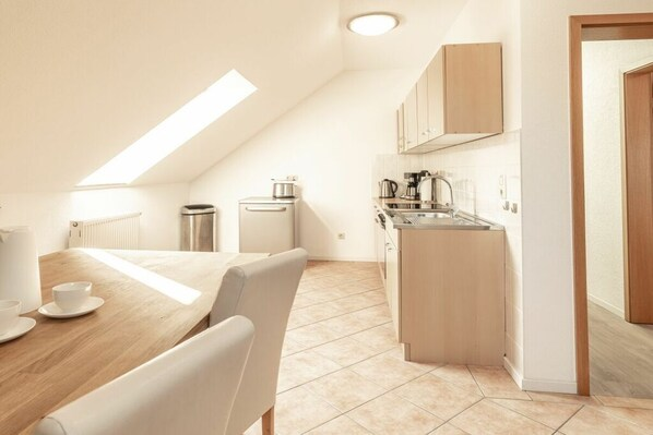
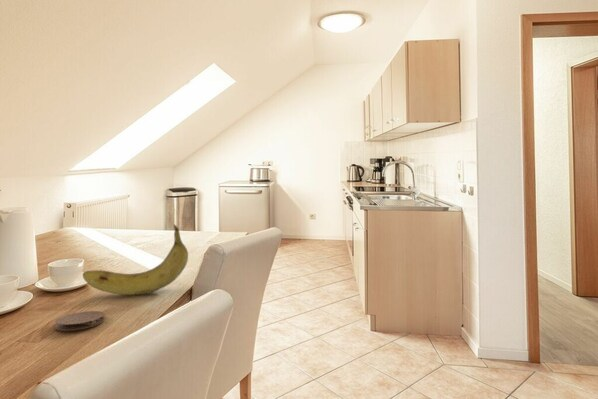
+ banana (137, 273)
+ coaster (80, 320)
